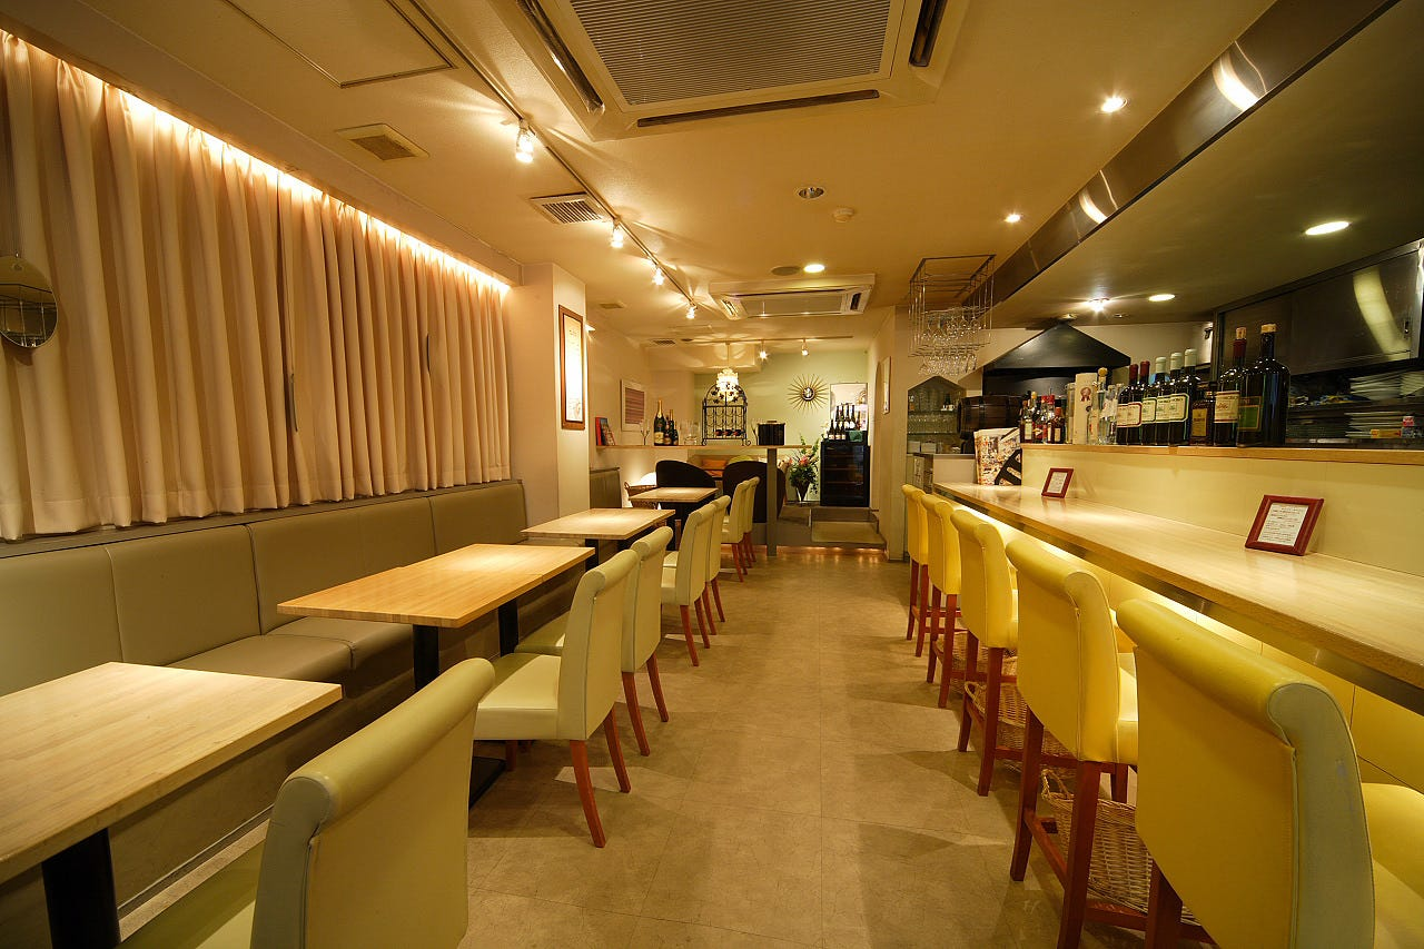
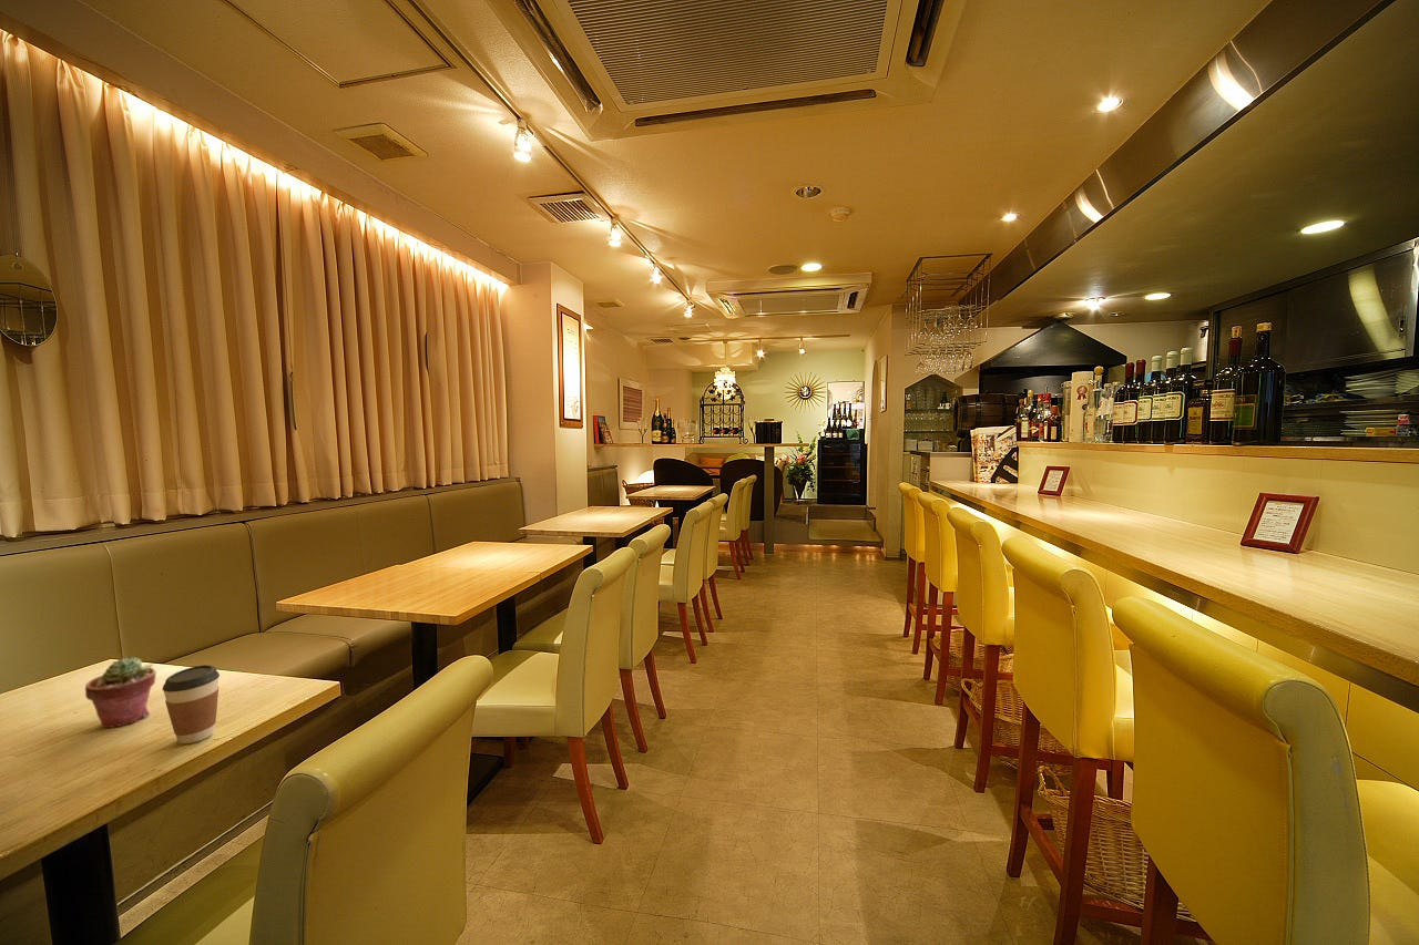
+ potted succulent (122, 689)
+ coffee cup (193, 705)
